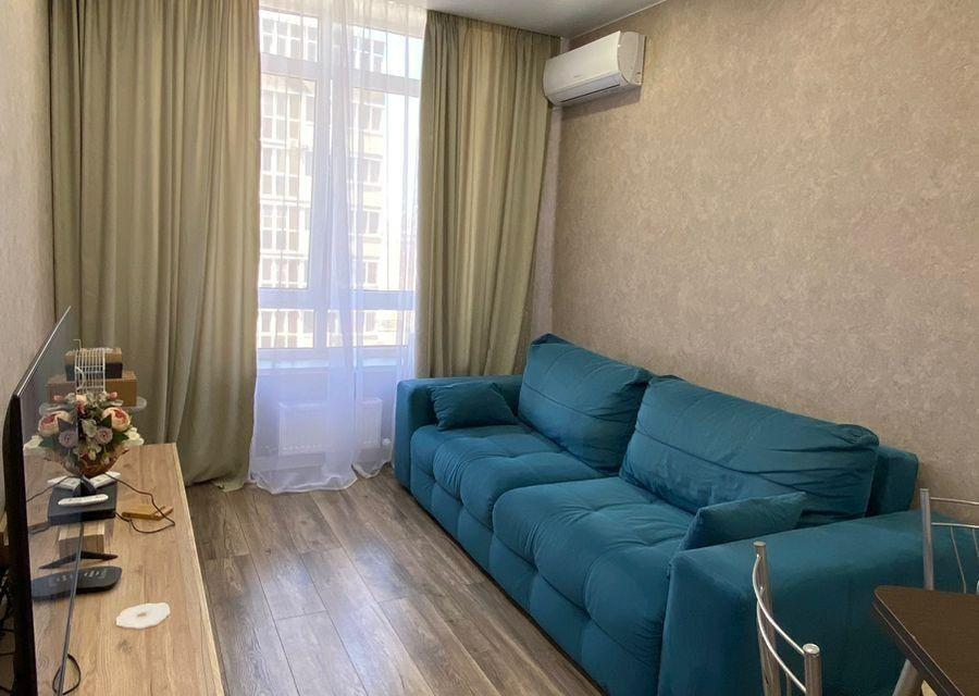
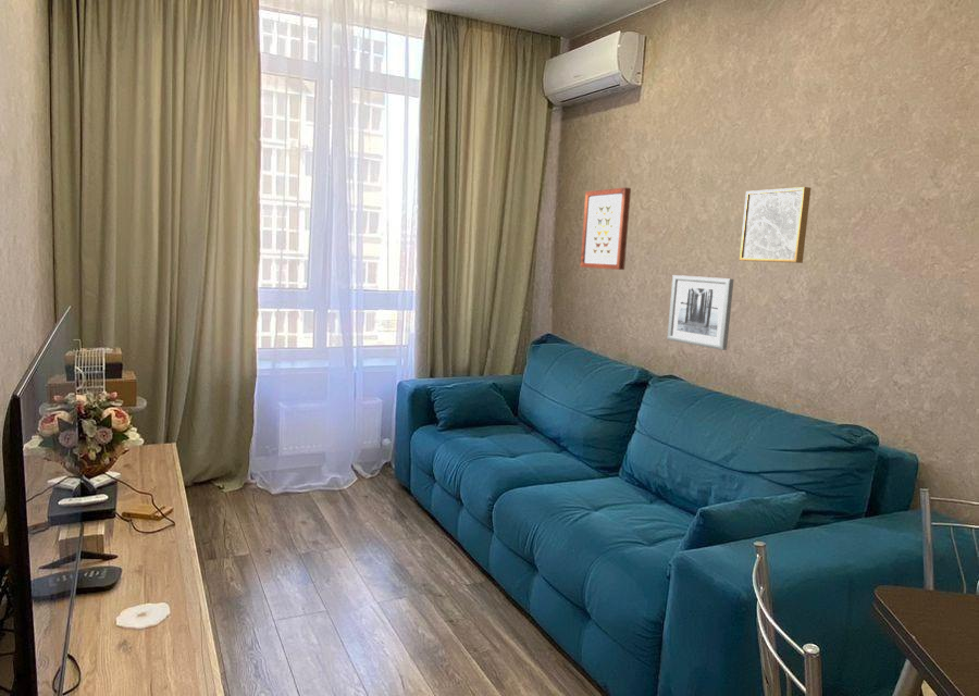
+ wall art (772, 225)
+ wall art (604, 228)
+ wall art (698, 311)
